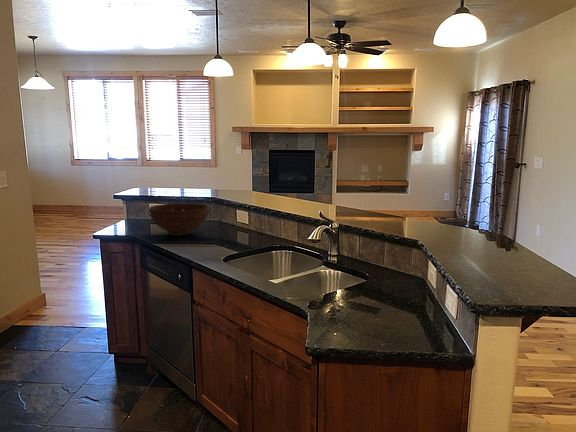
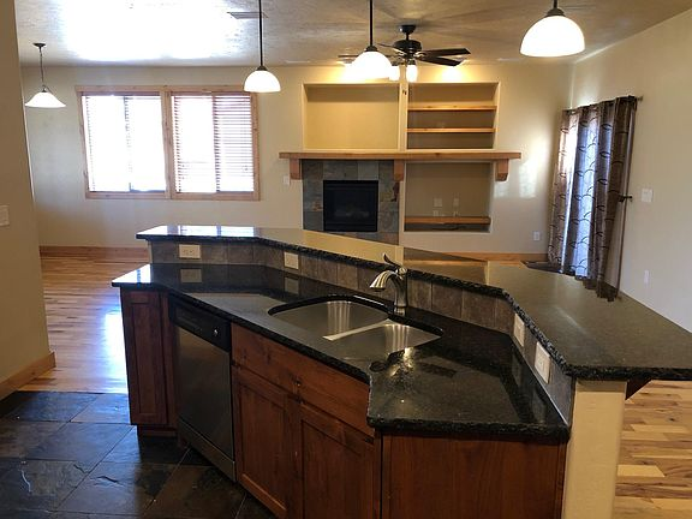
- fruit bowl (180, 220)
